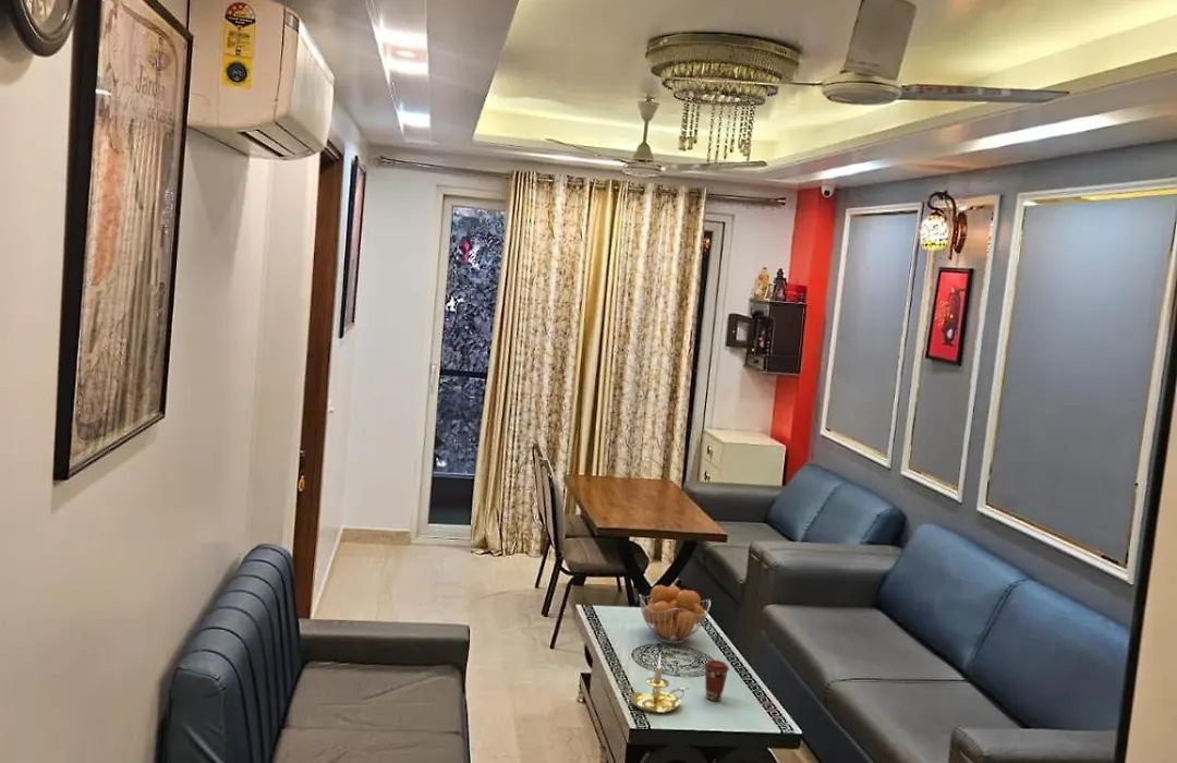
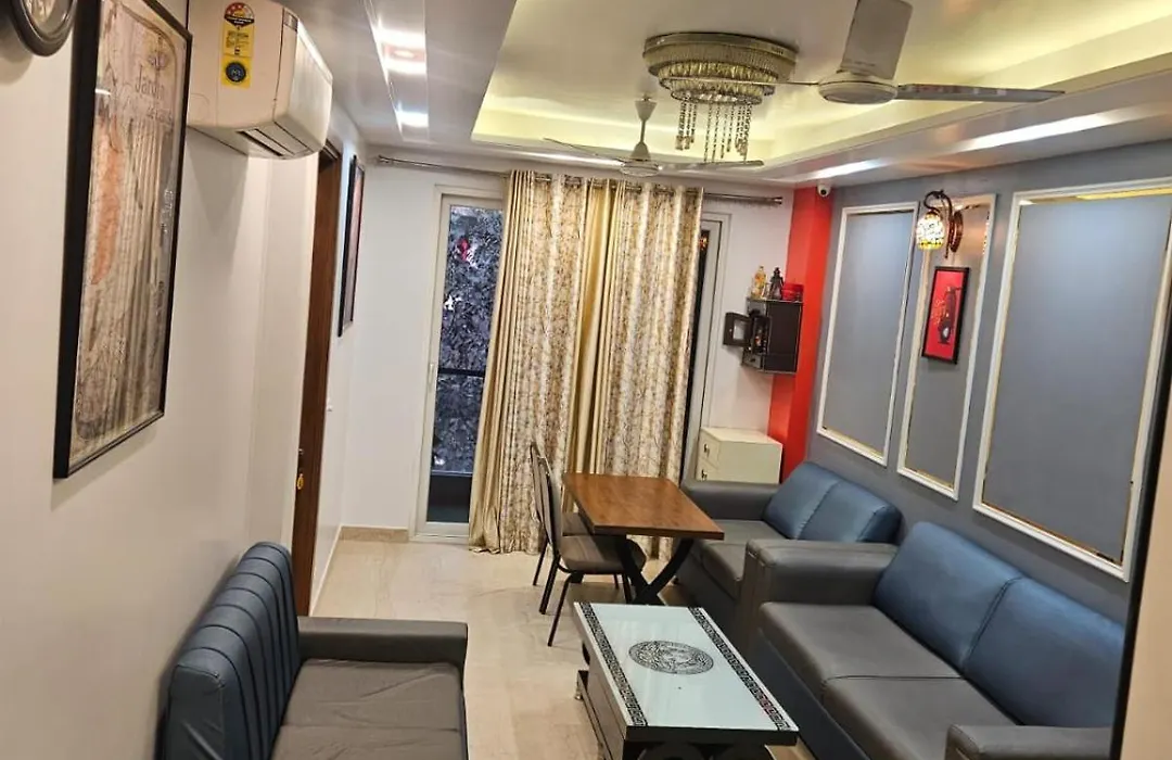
- coffee cup (715, 680)
- candle holder (660, 679)
- fruit basket (674, 613)
